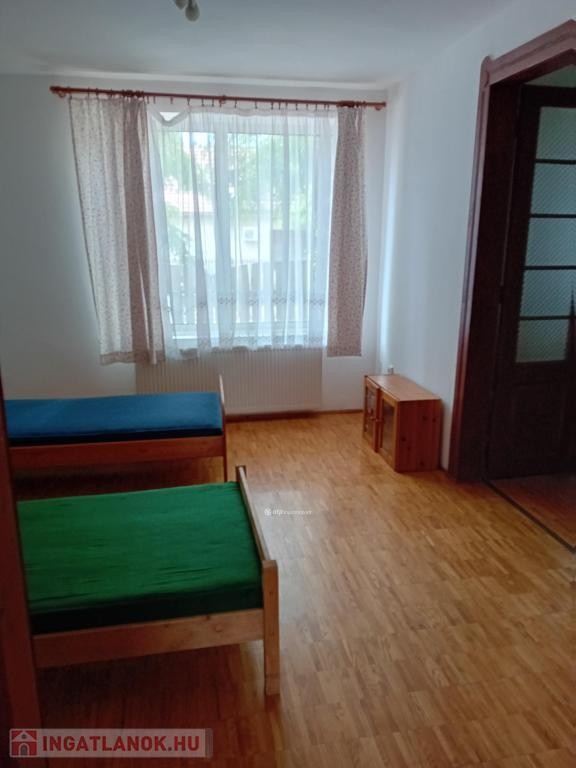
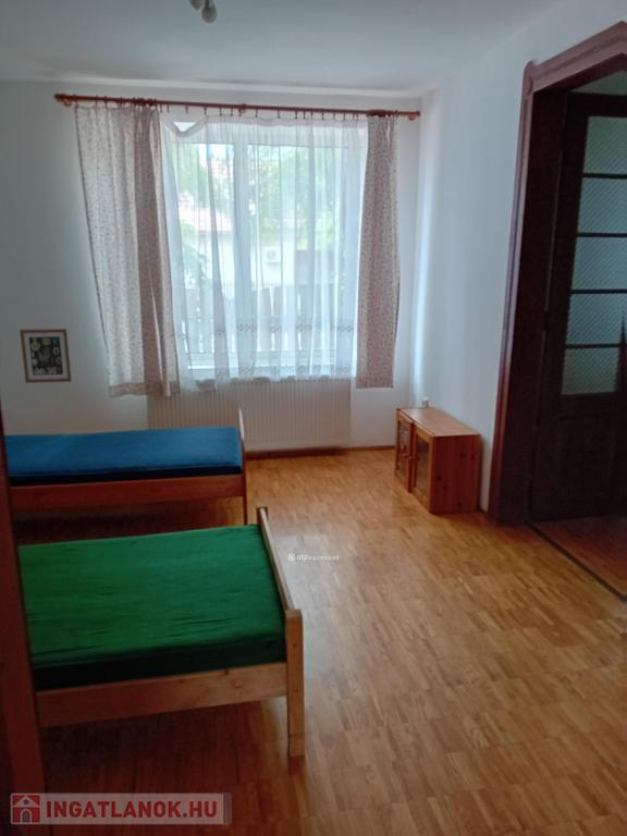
+ wall art (46, 356)
